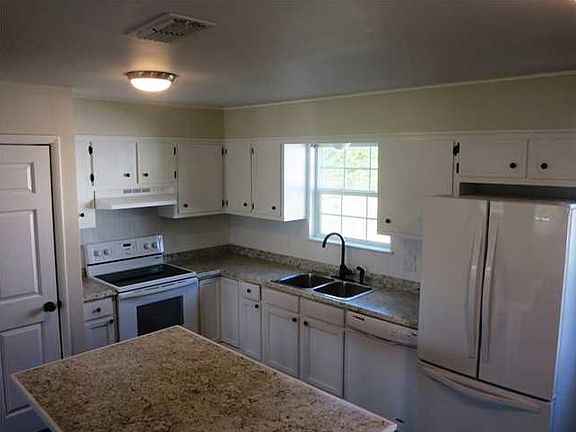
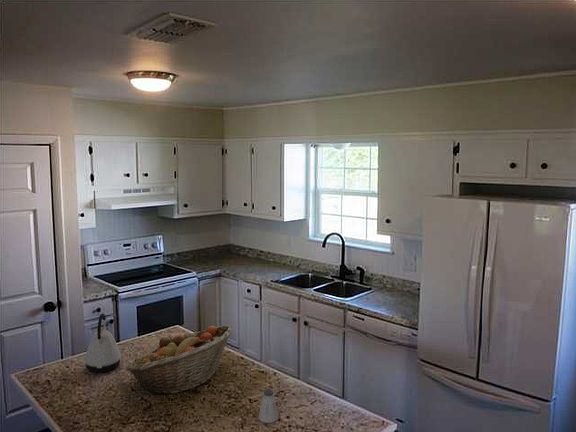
+ fruit basket (183, 355)
+ kettle (102, 340)
+ saltshaker (268, 404)
